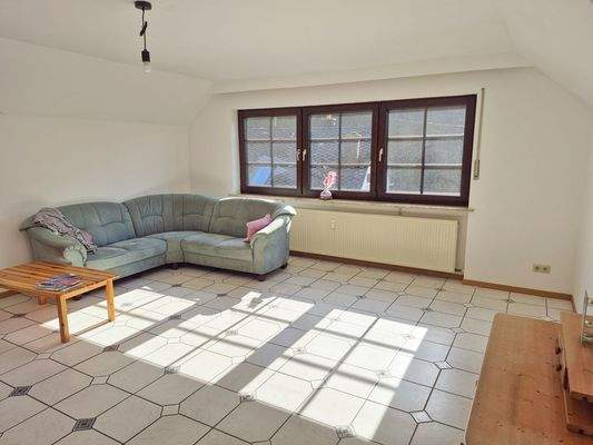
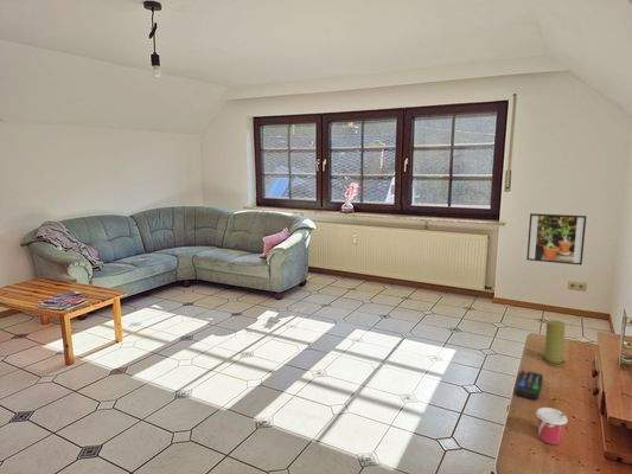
+ remote control (529, 383)
+ cup (550, 425)
+ candle (554, 341)
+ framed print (555, 238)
